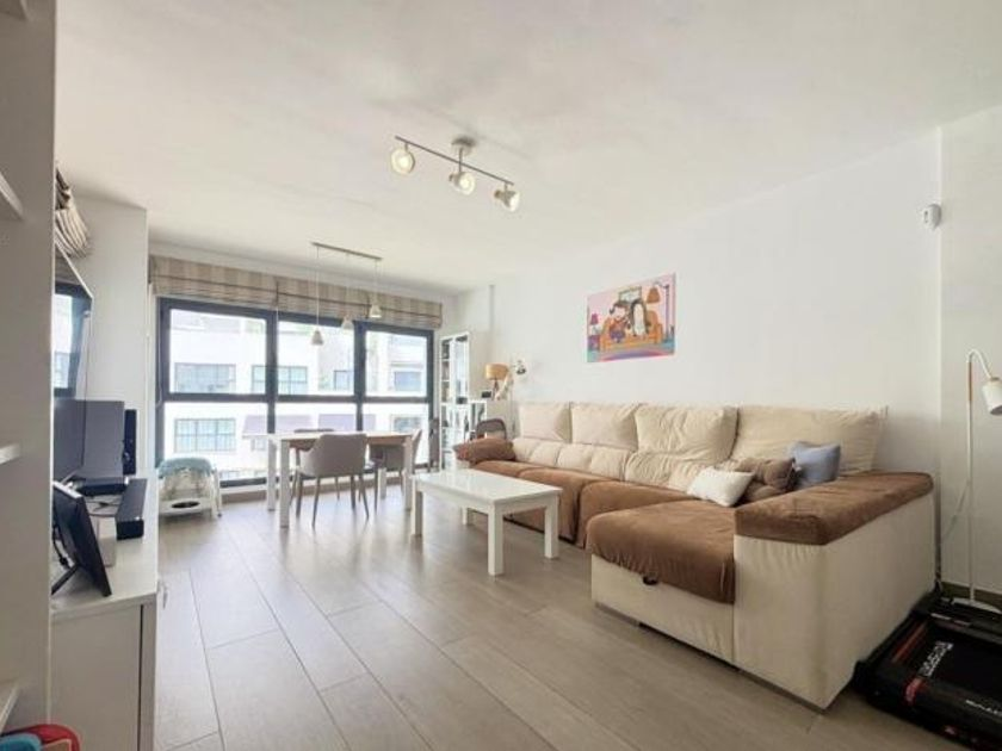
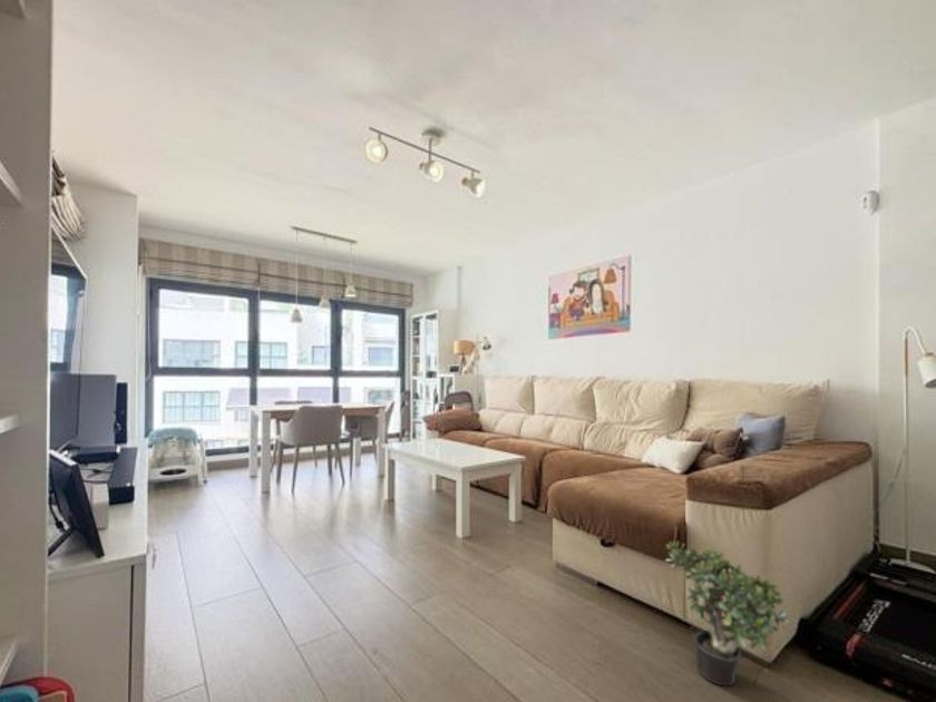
+ potted plant (716, 615)
